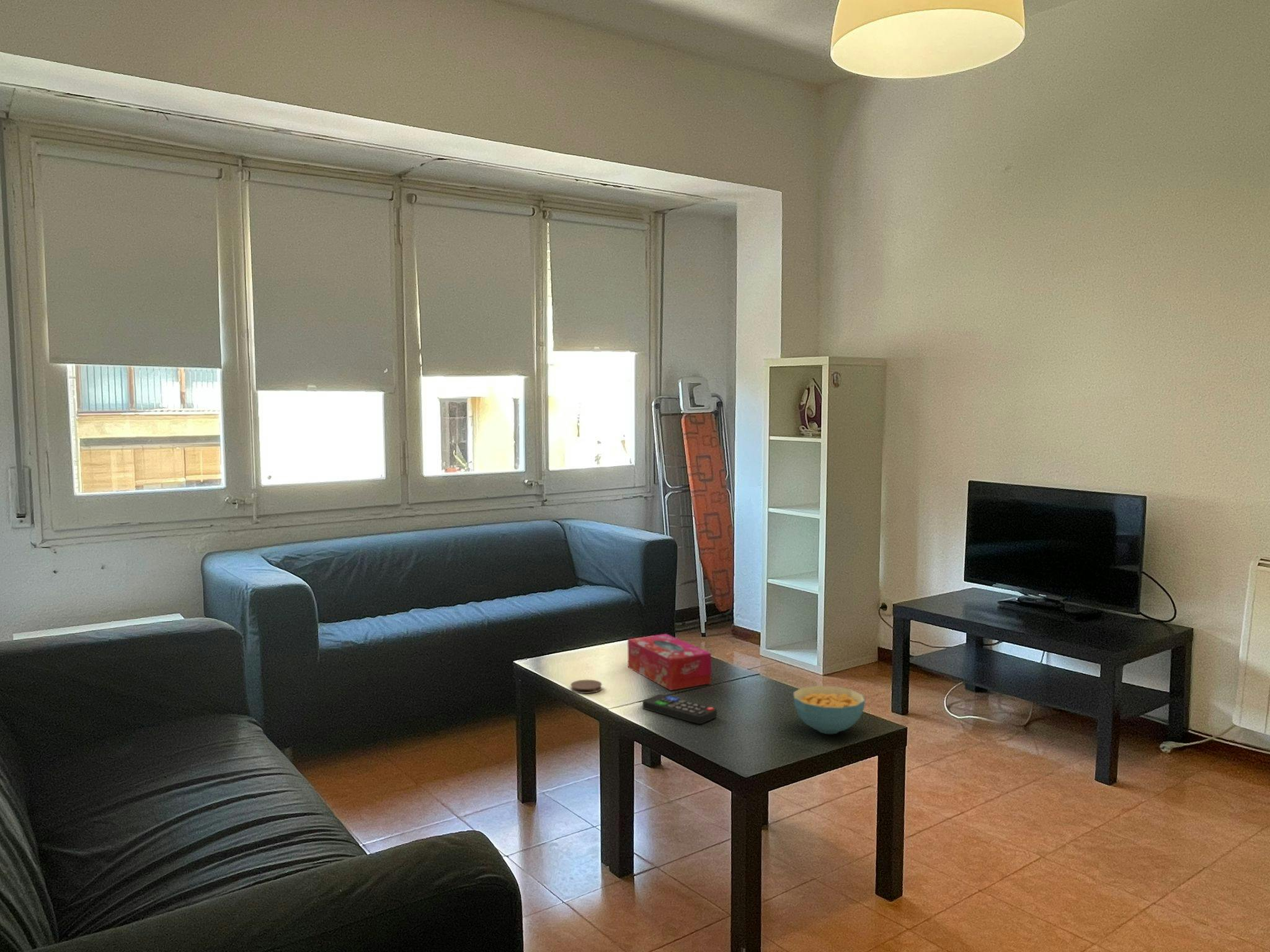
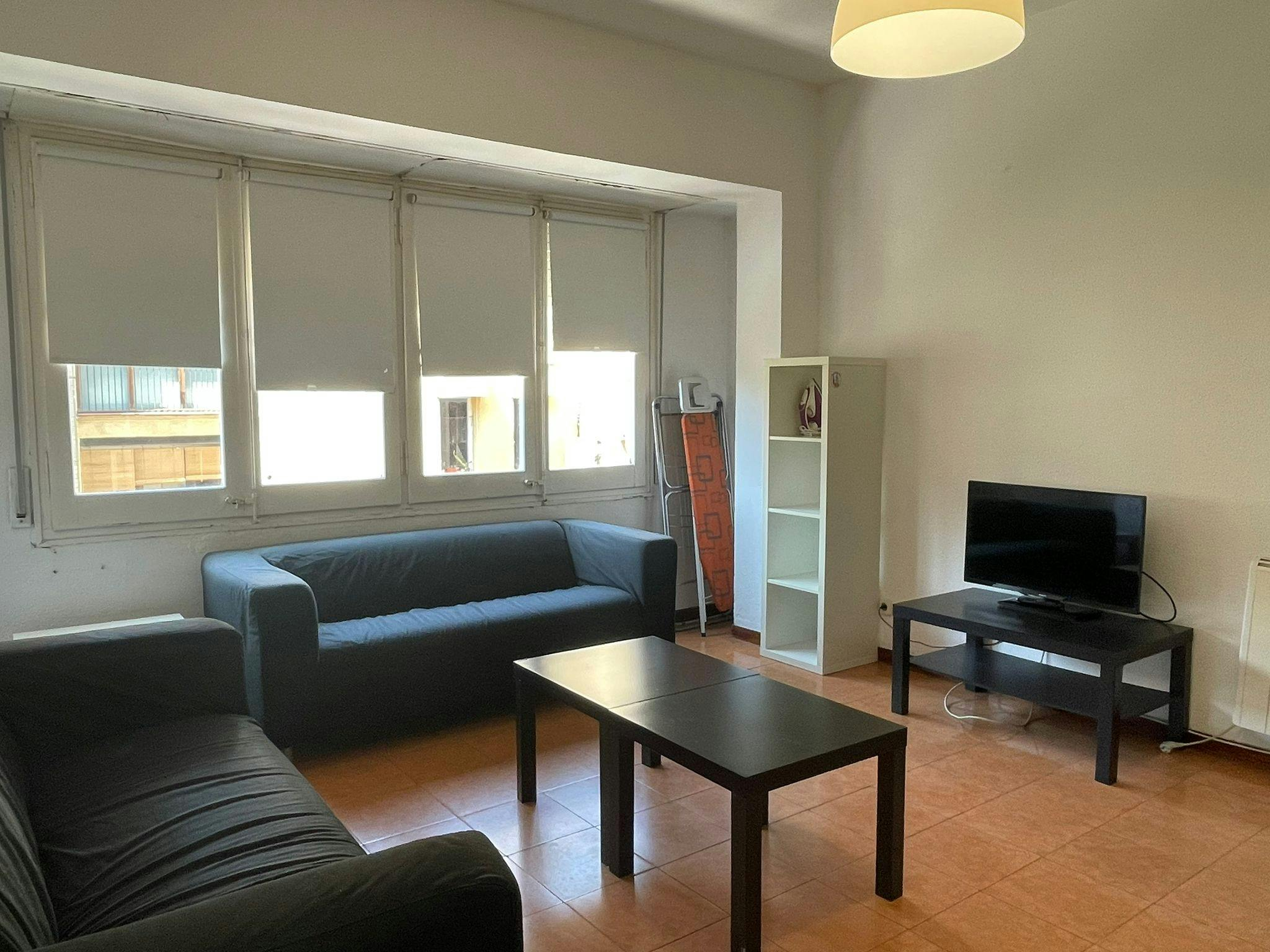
- cereal bowl (828, 713)
- tissue box (668, 660)
- coaster (586, 686)
- remote control (679, 708)
